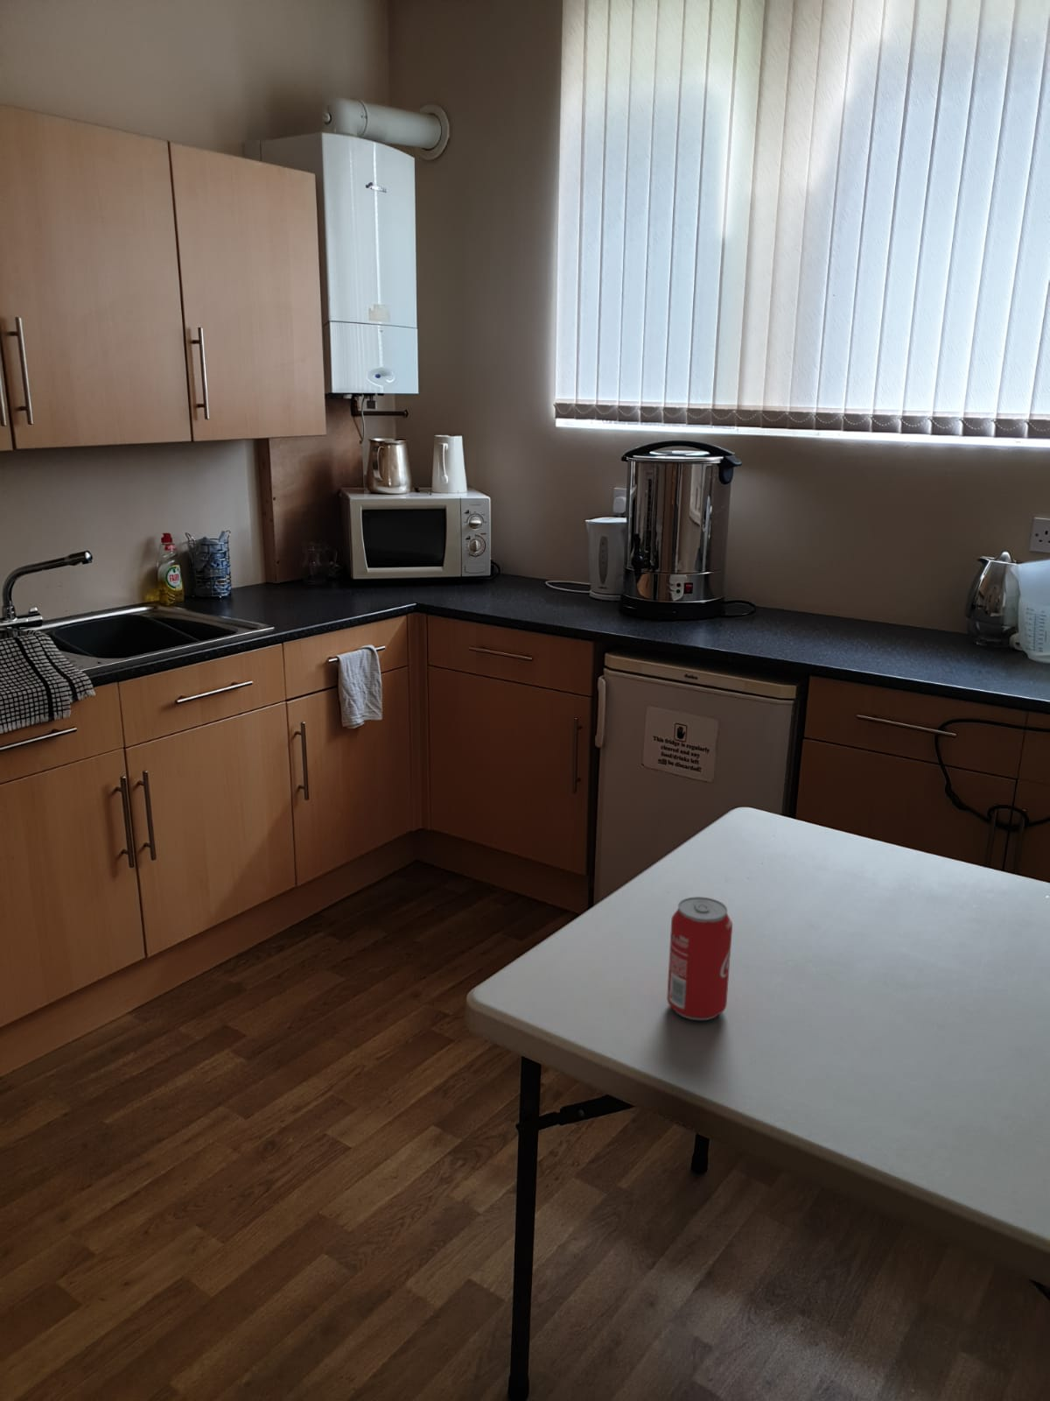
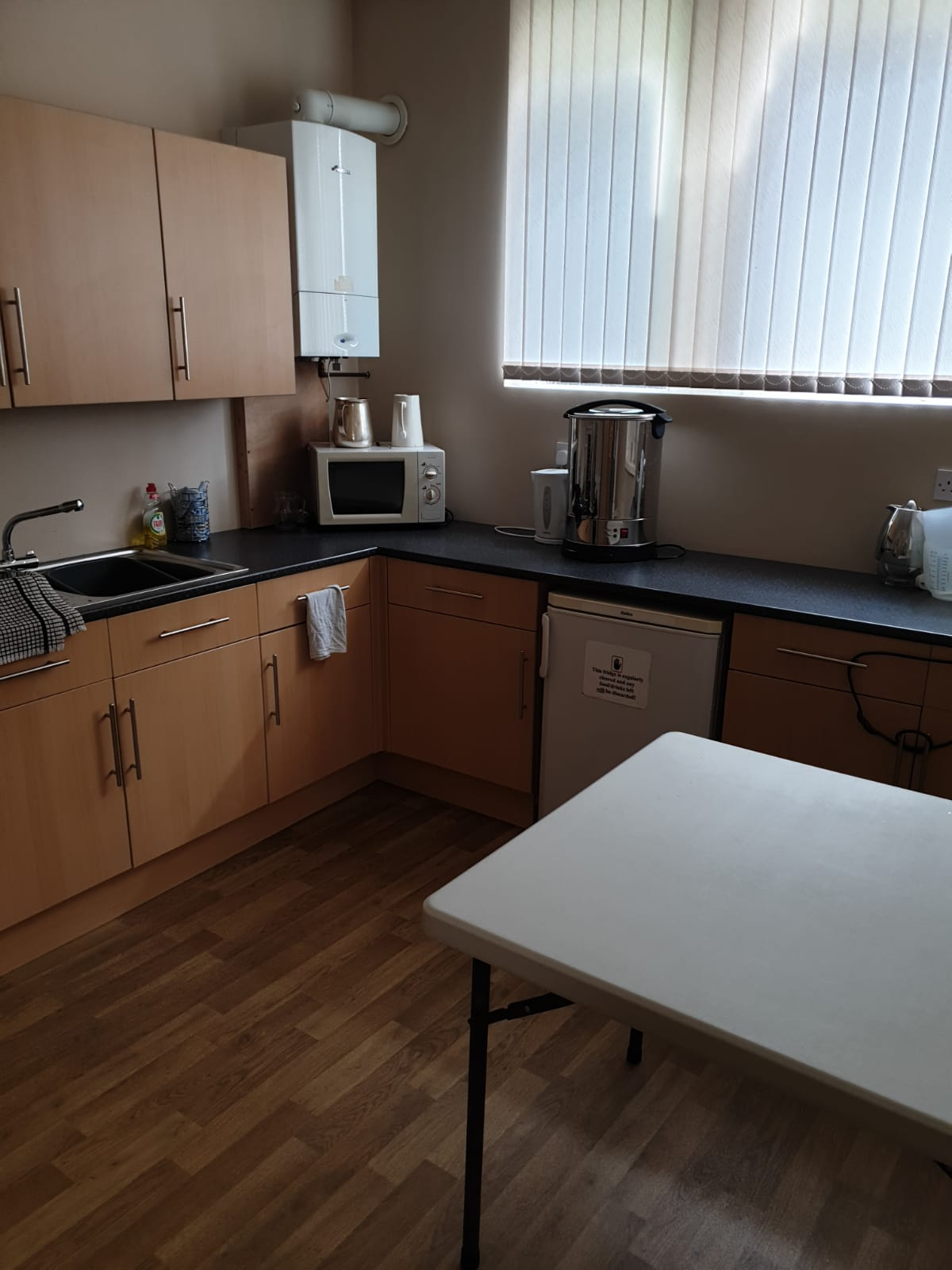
- beverage can (699, 958)
